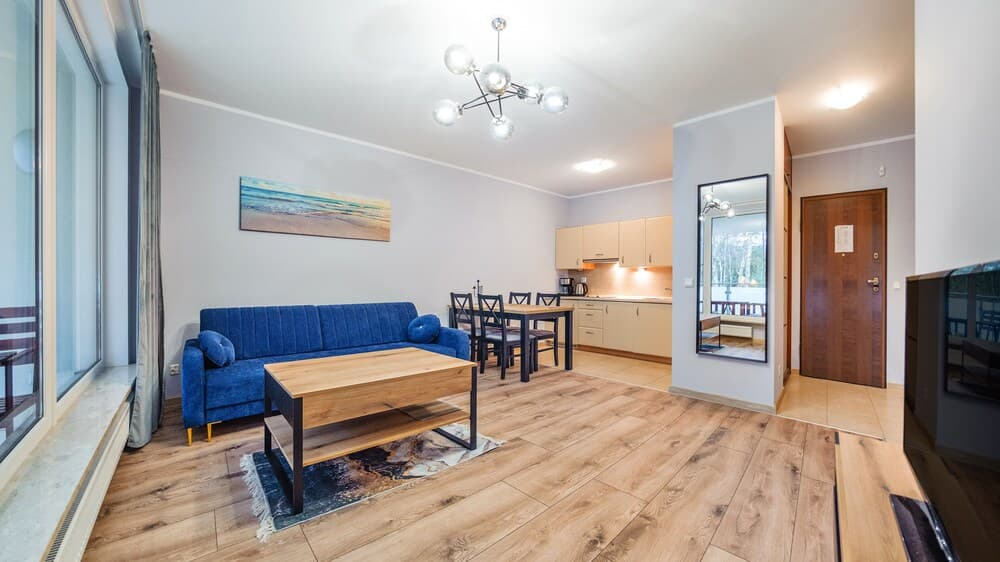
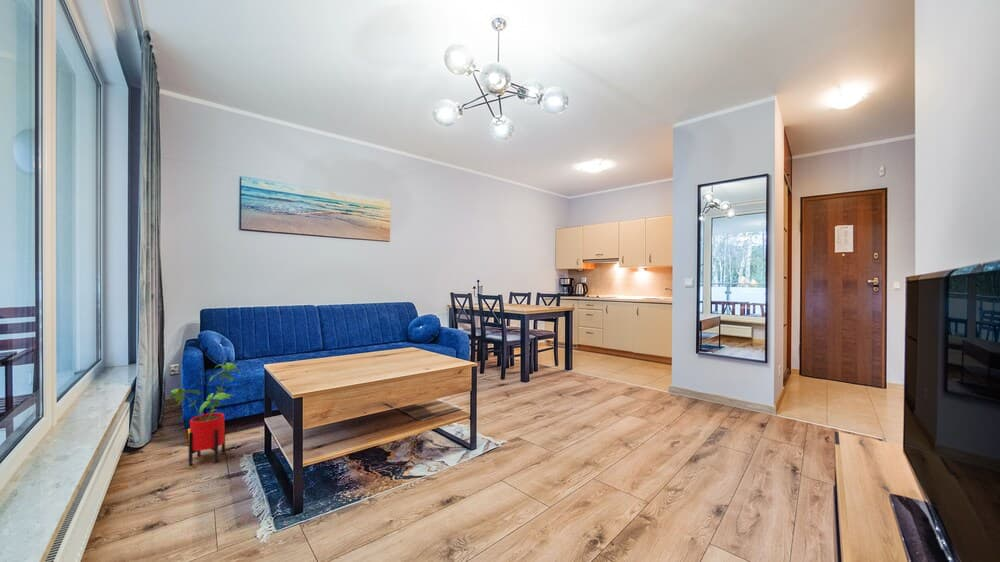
+ house plant (212, 411)
